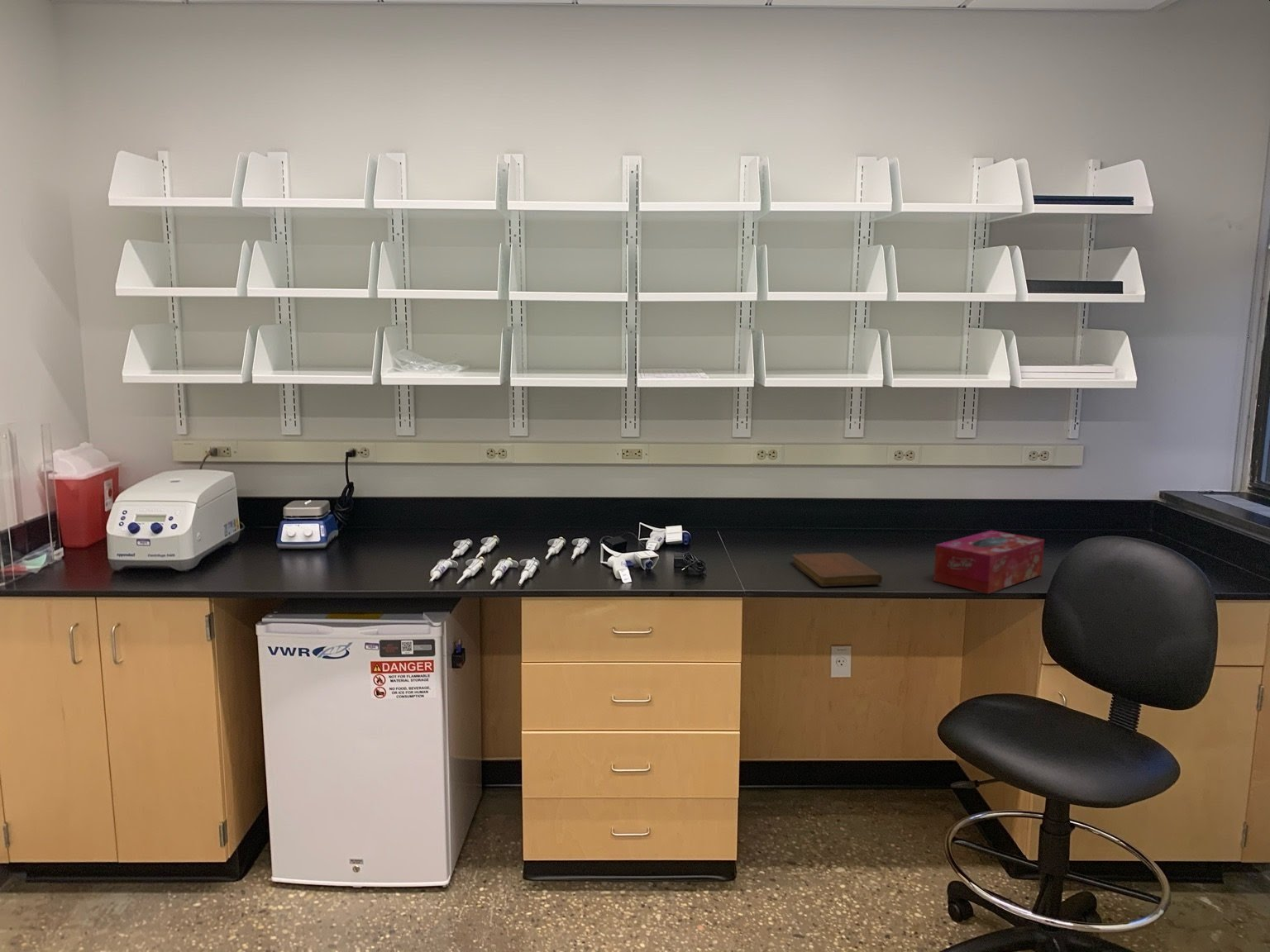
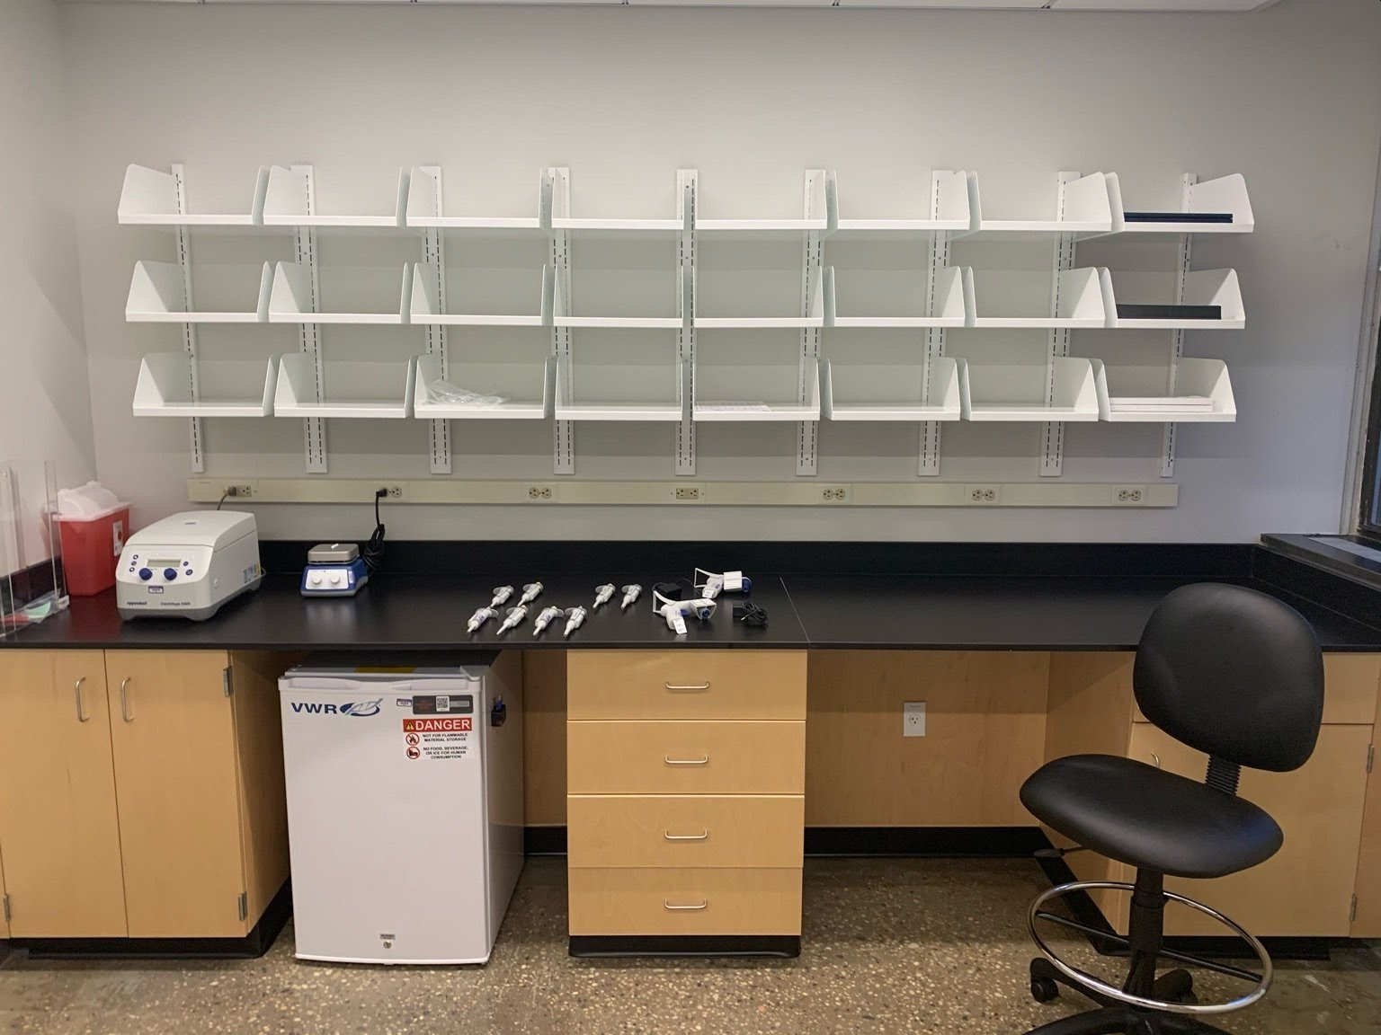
- tissue box (989, 559)
- notebook (834, 568)
